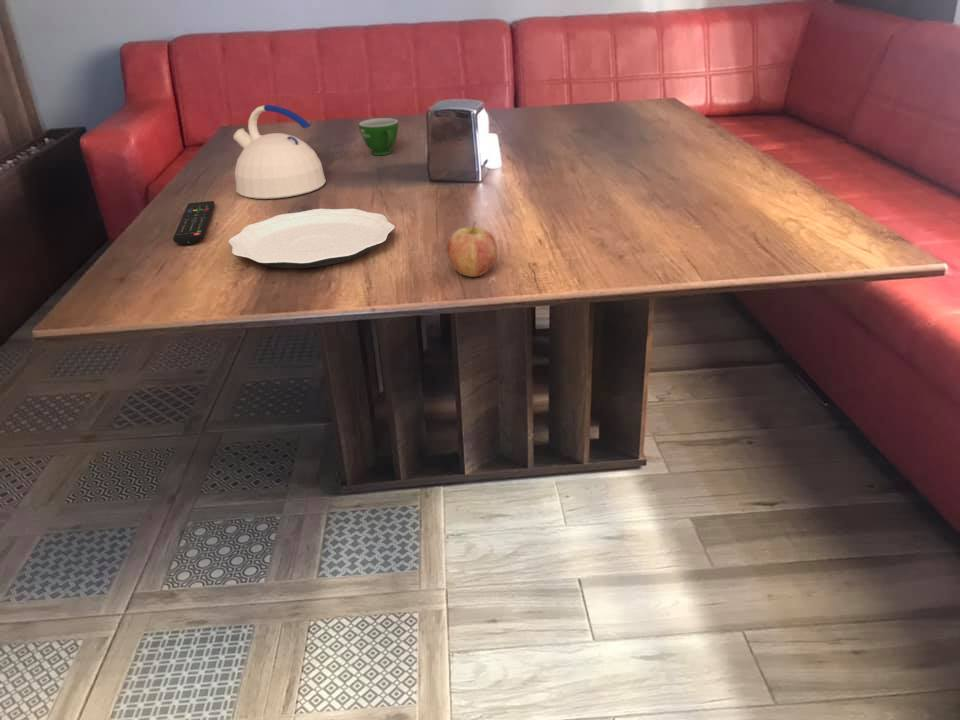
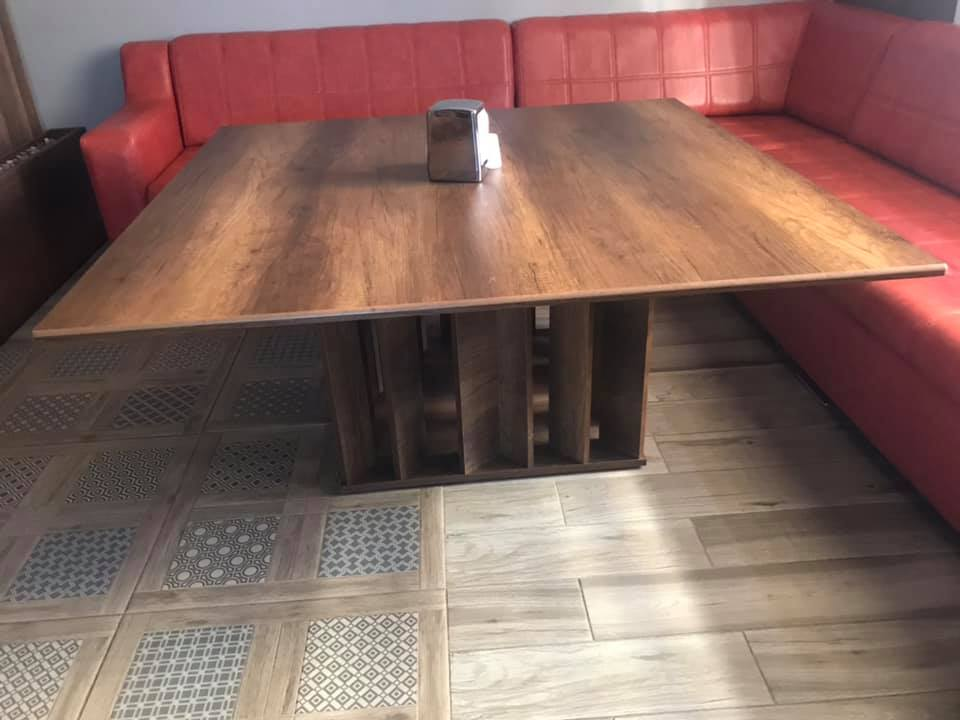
- fruit (472, 250)
- plate (313, 239)
- remote control (195, 221)
- teacup (381, 138)
- kettle (274, 146)
